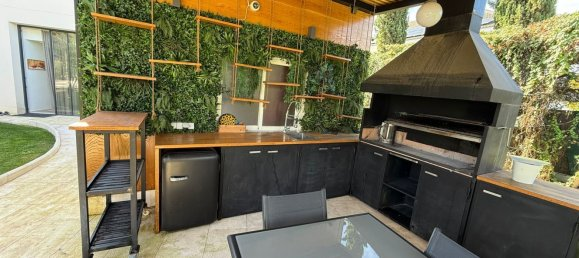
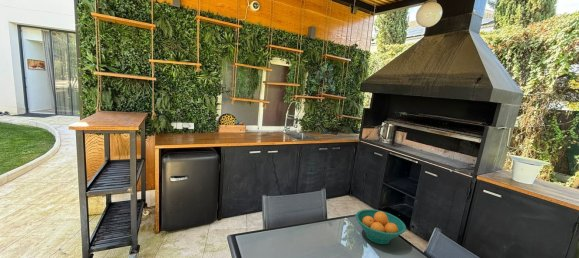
+ fruit bowl (379, 225)
